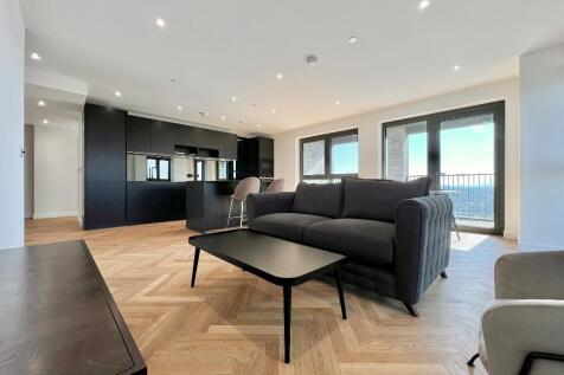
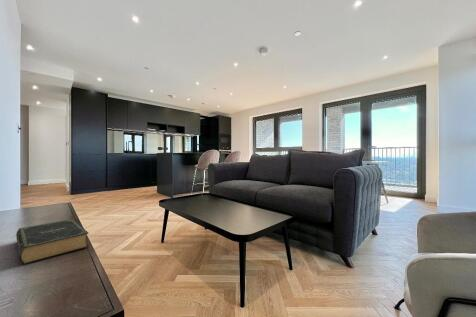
+ book (51, 237)
